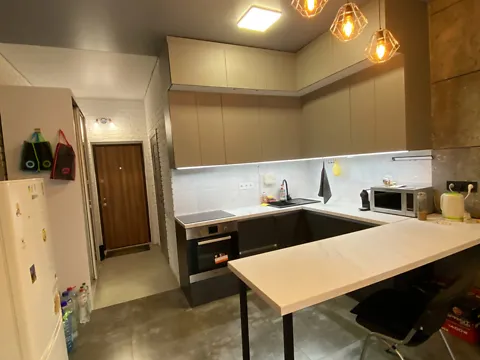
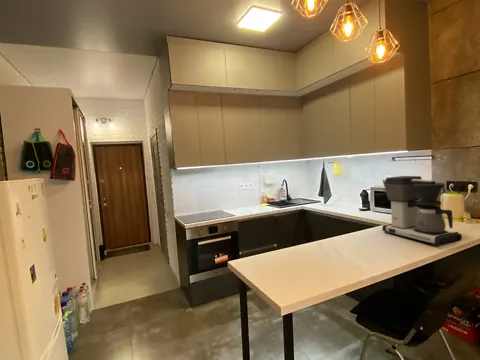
+ coffee maker (418, 207)
